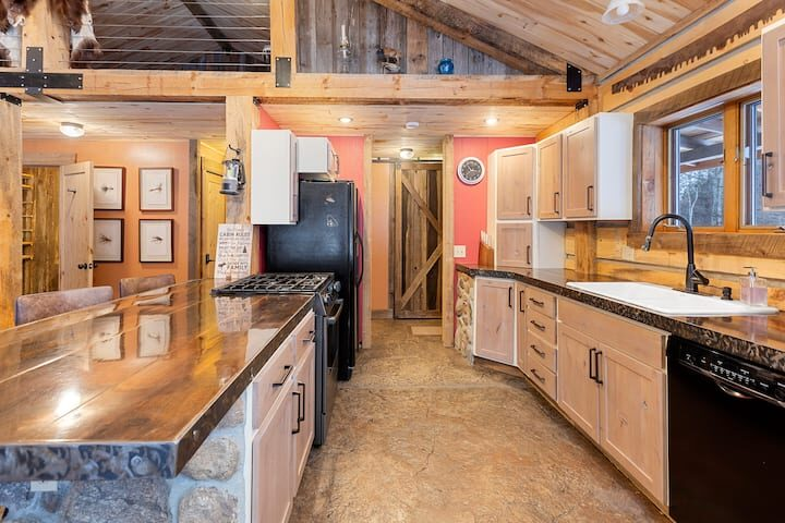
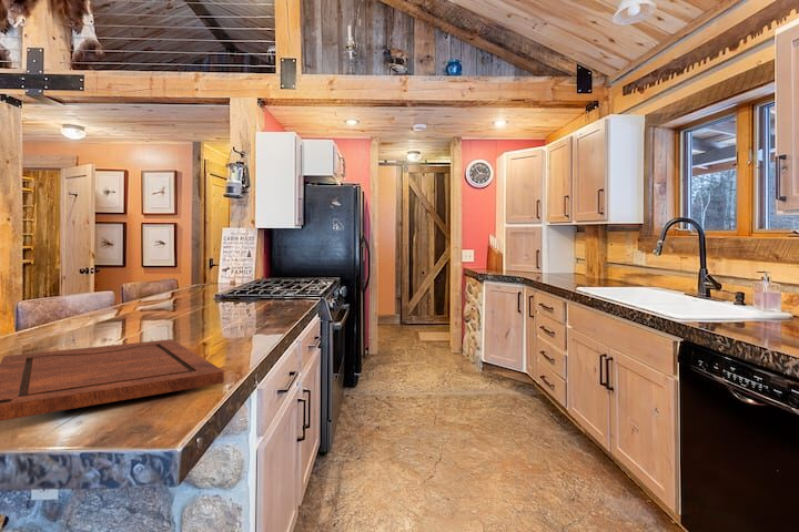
+ cutting board (105, 368)
